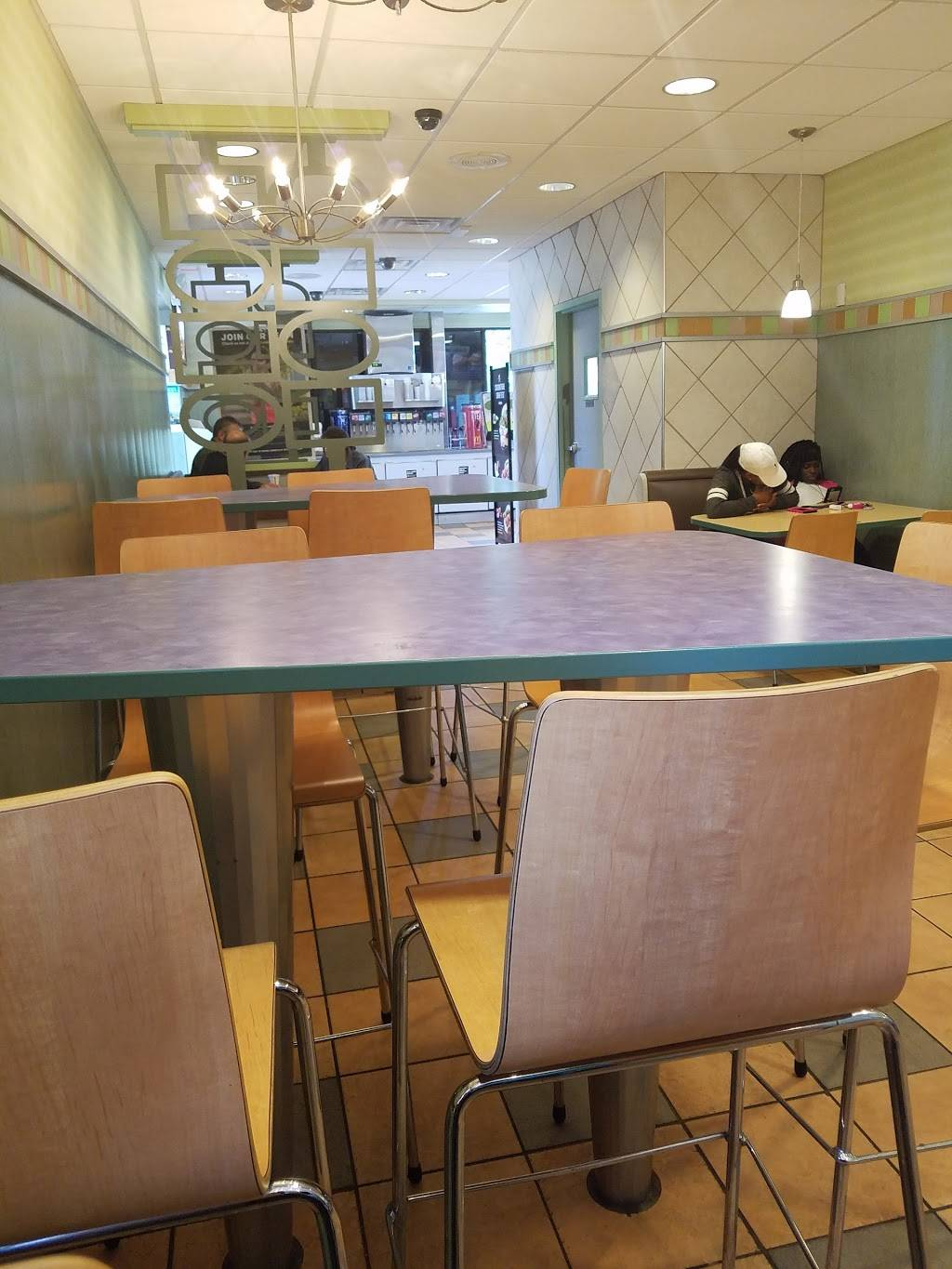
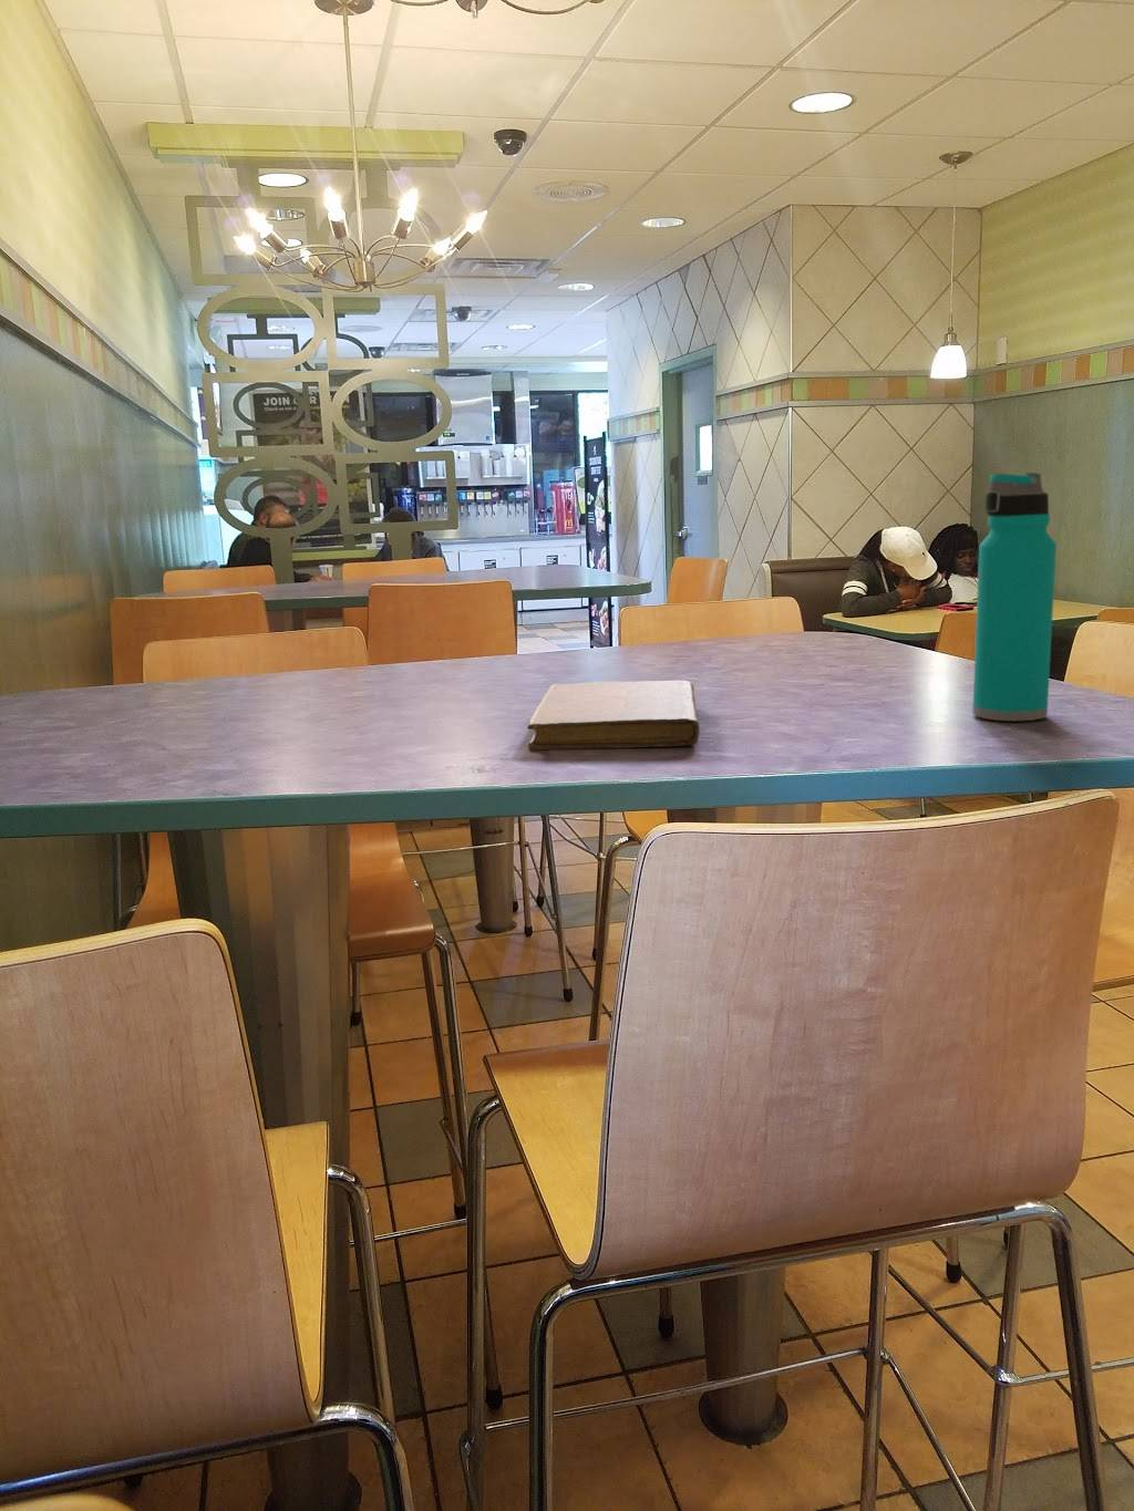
+ water bottle (1015, 597)
+ notebook (618, 711)
